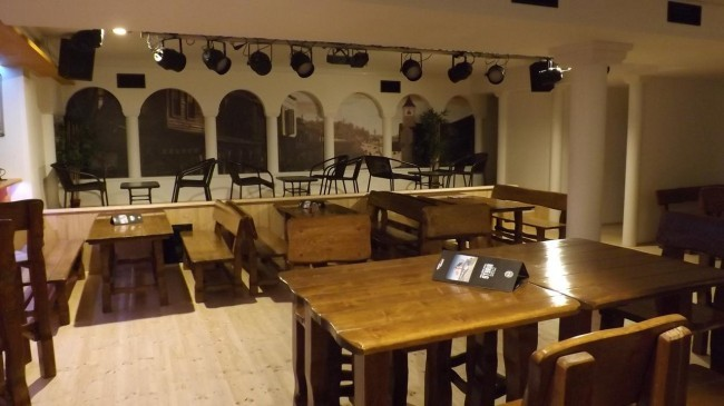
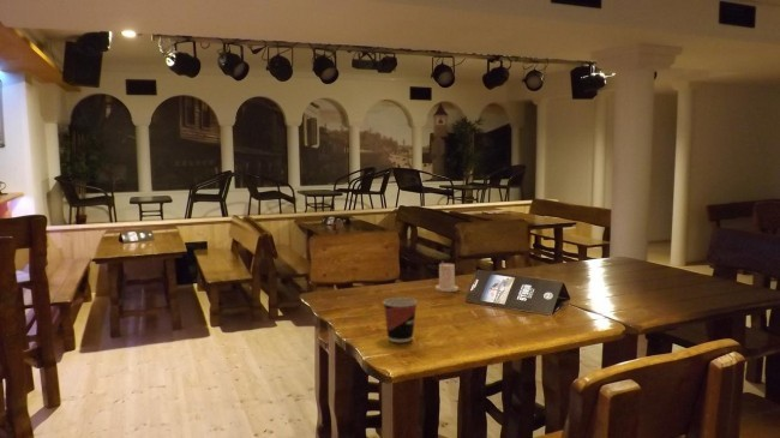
+ candle (446, 275)
+ cup (400, 319)
